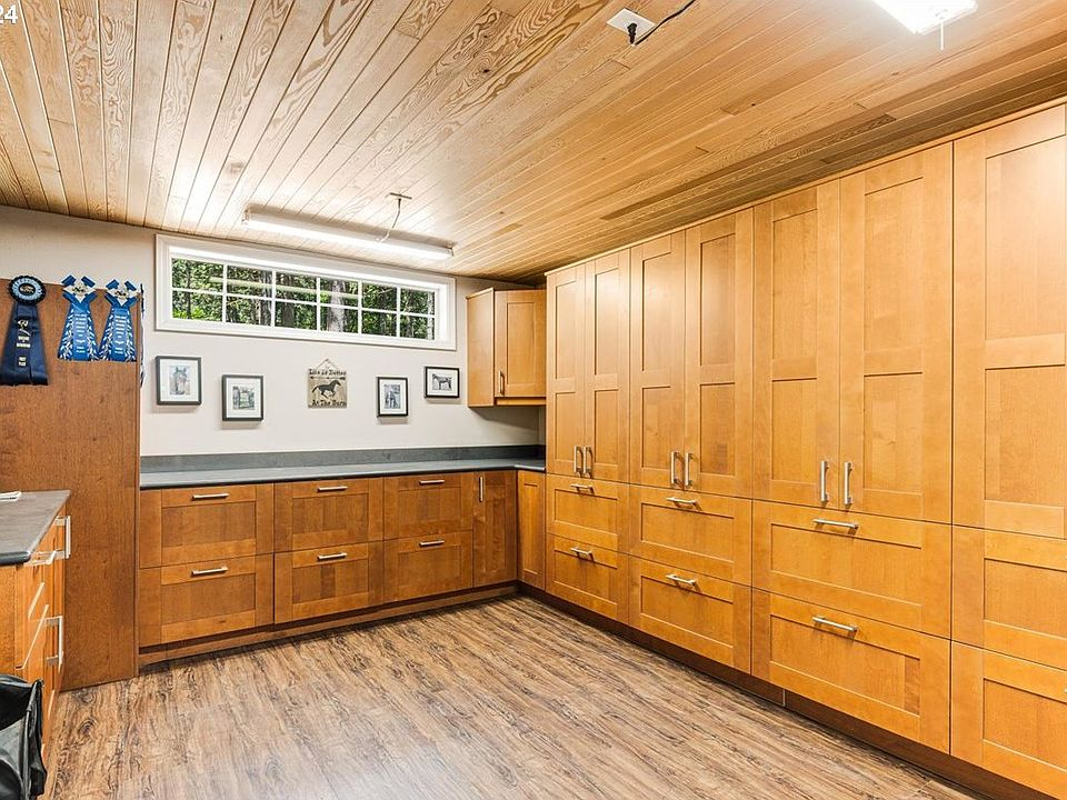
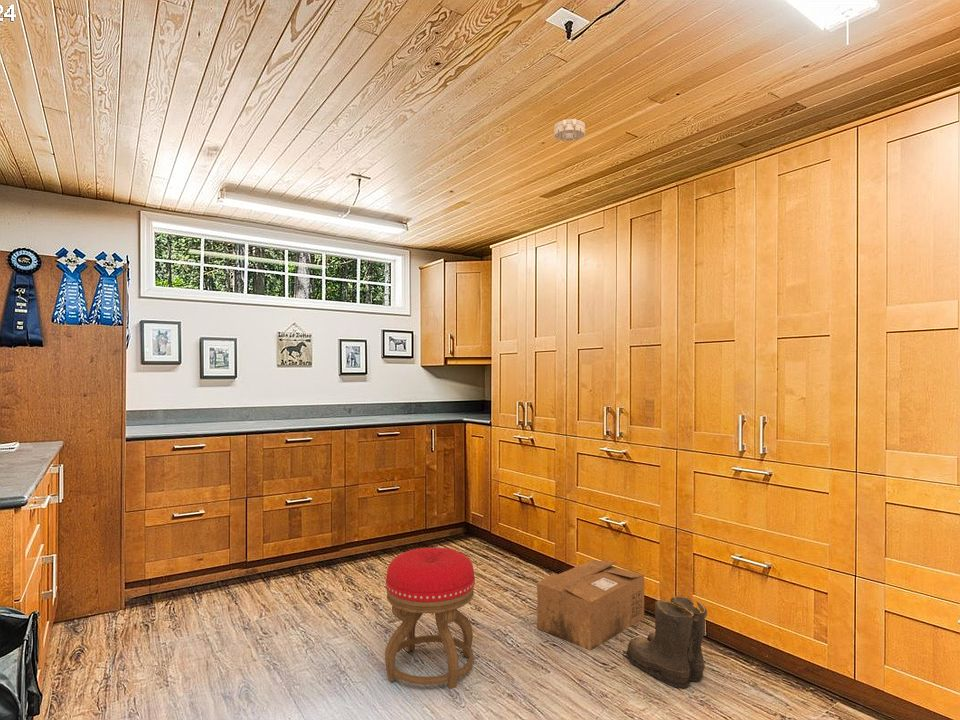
+ smoke detector (569, 129)
+ cardboard box (591, 598)
+ stool (430, 612)
+ boots (666, 631)
